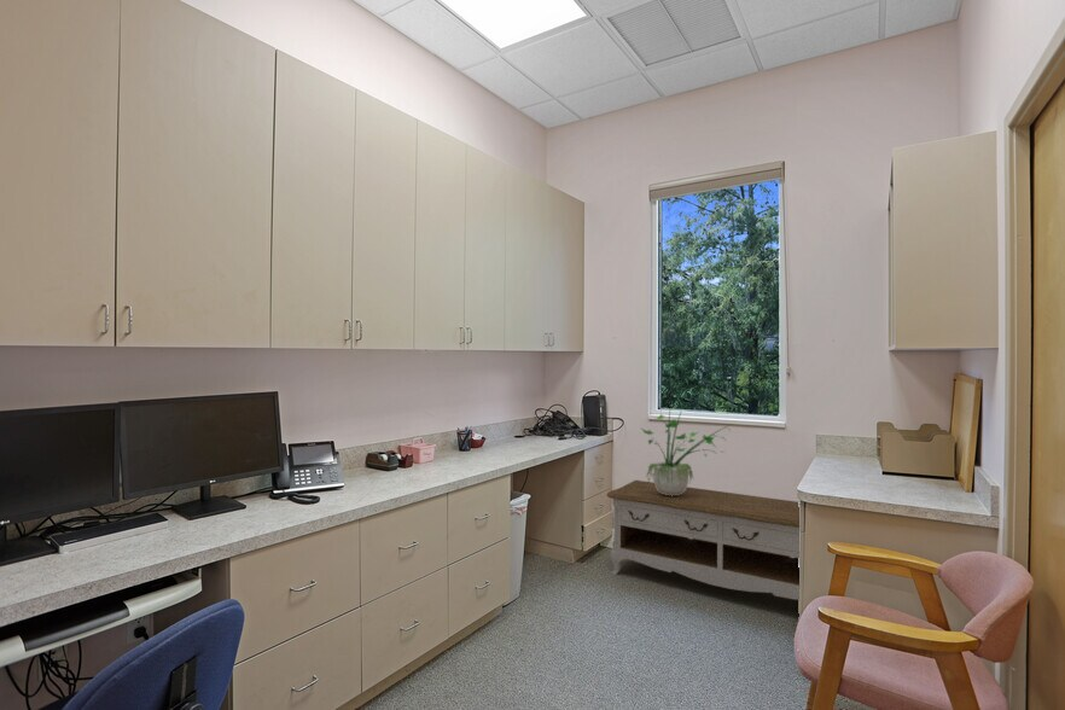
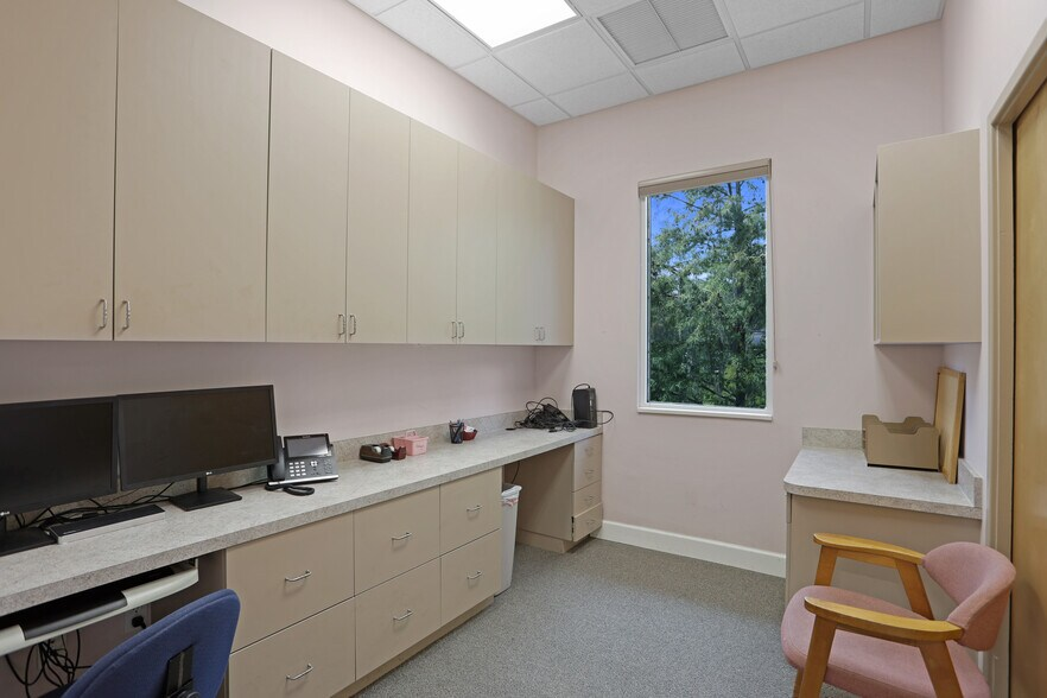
- storage bench (729, 545)
- potted plant (685, 448)
